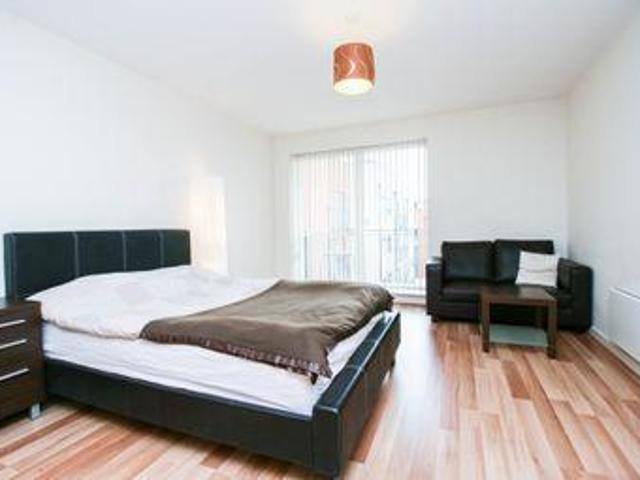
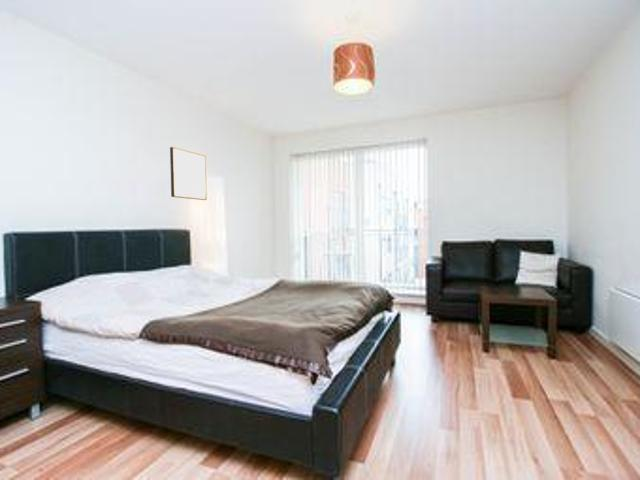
+ wall art (189, 175)
